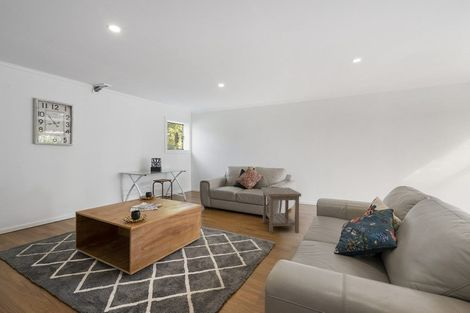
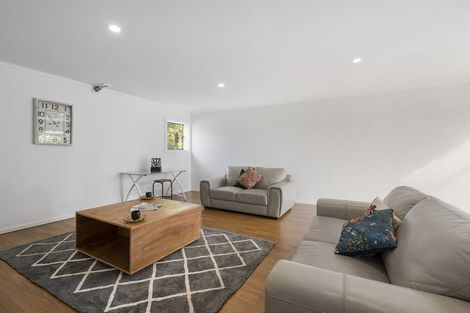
- side table (279, 213)
